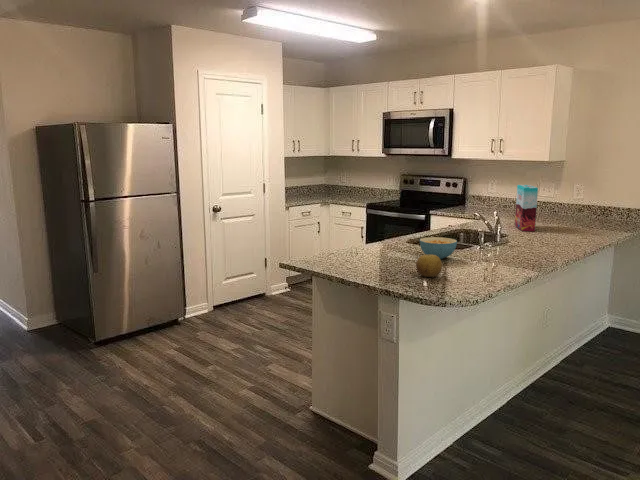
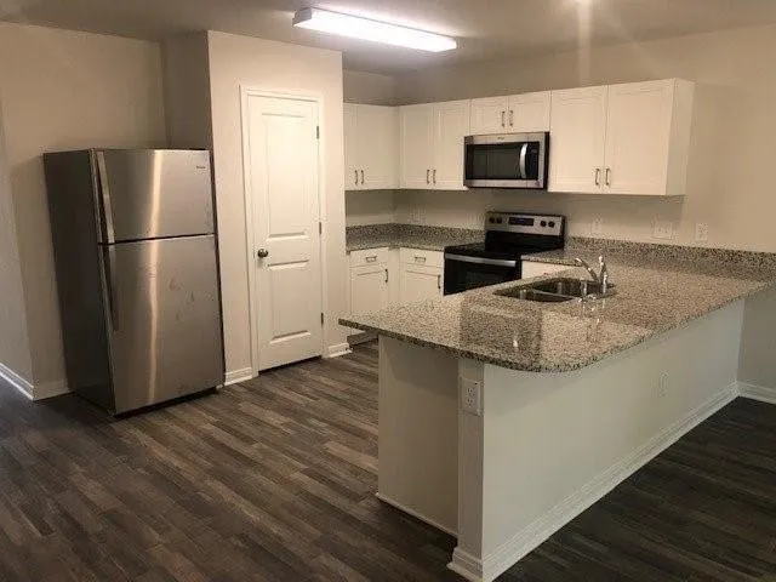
- cereal bowl (437, 249)
- fruit (428, 265)
- cereal box (525, 207)
